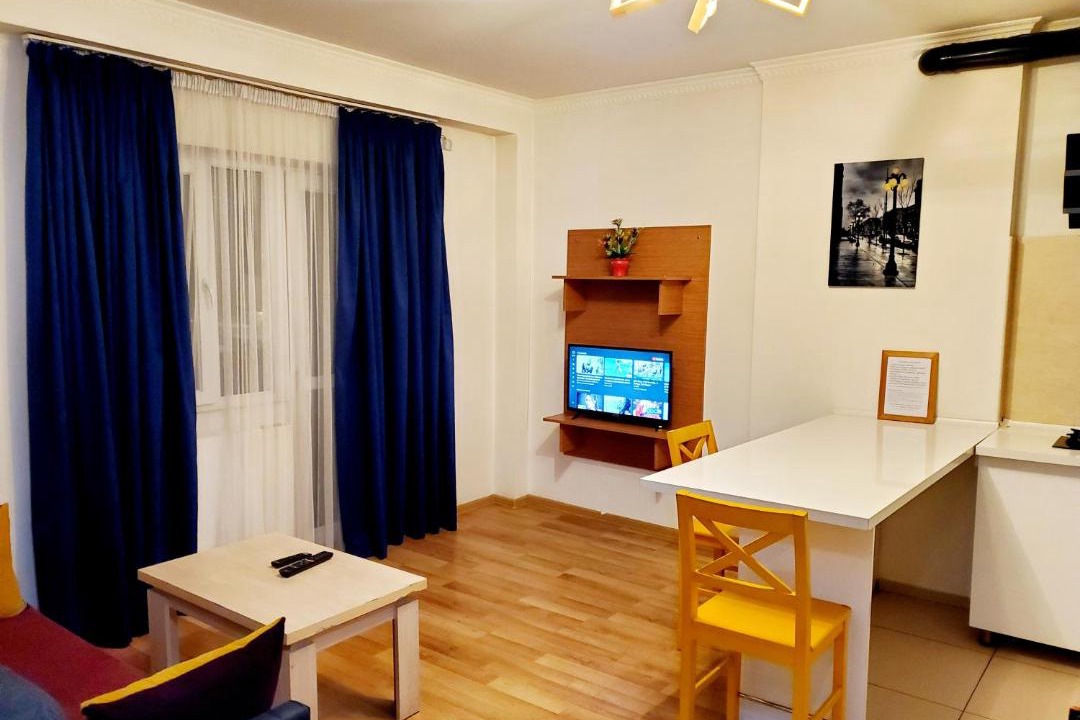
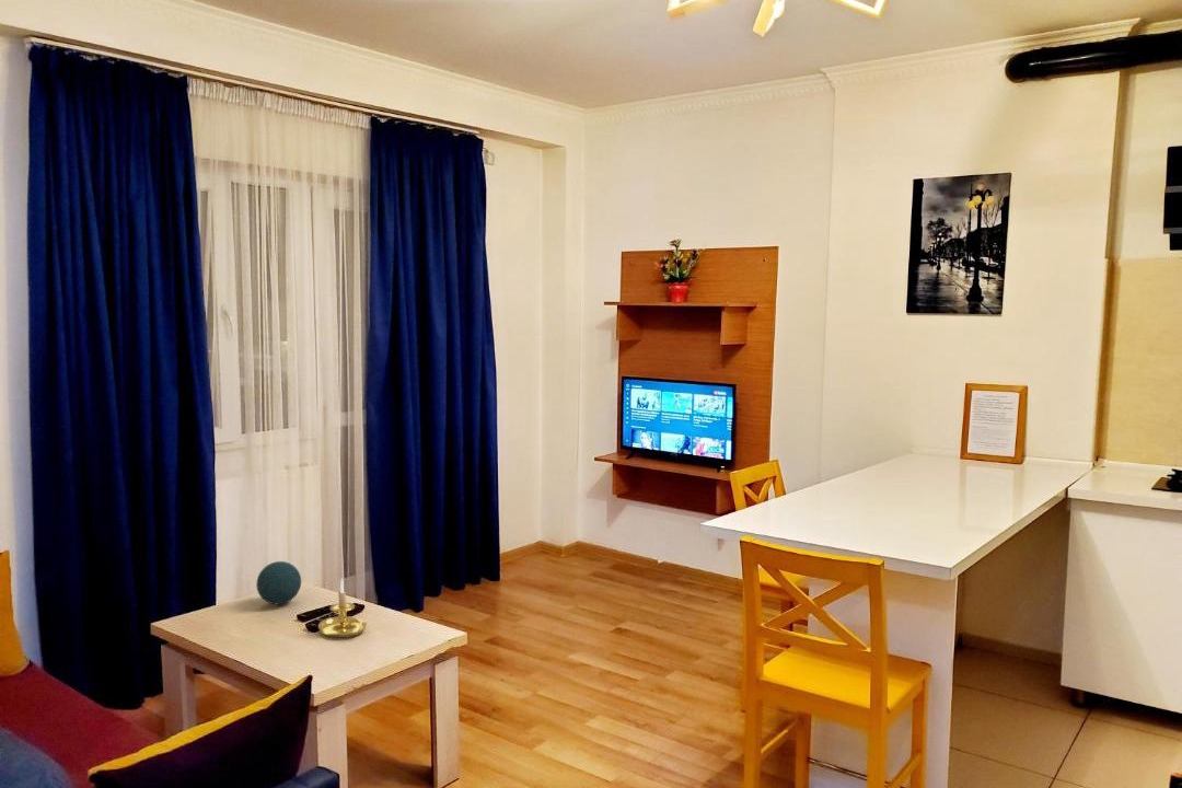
+ decorative orb (279, 582)
+ candle holder (345, 605)
